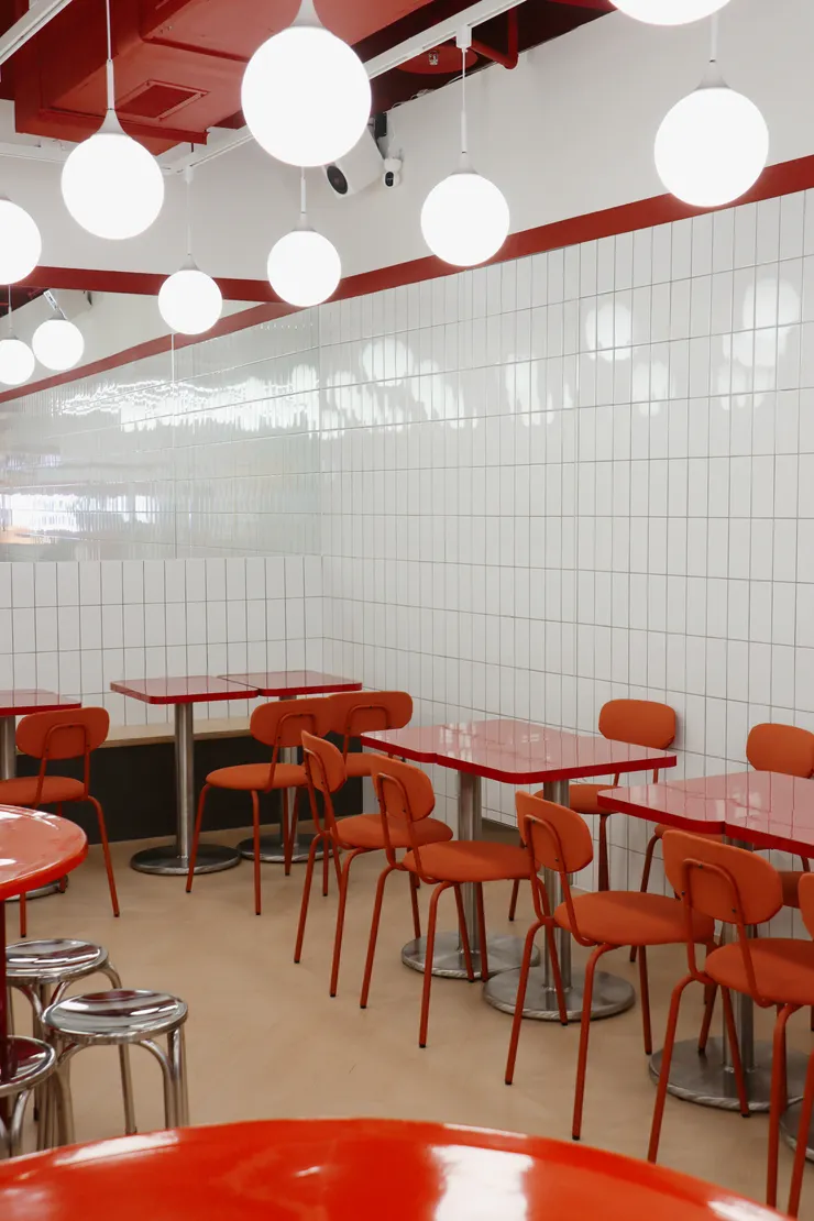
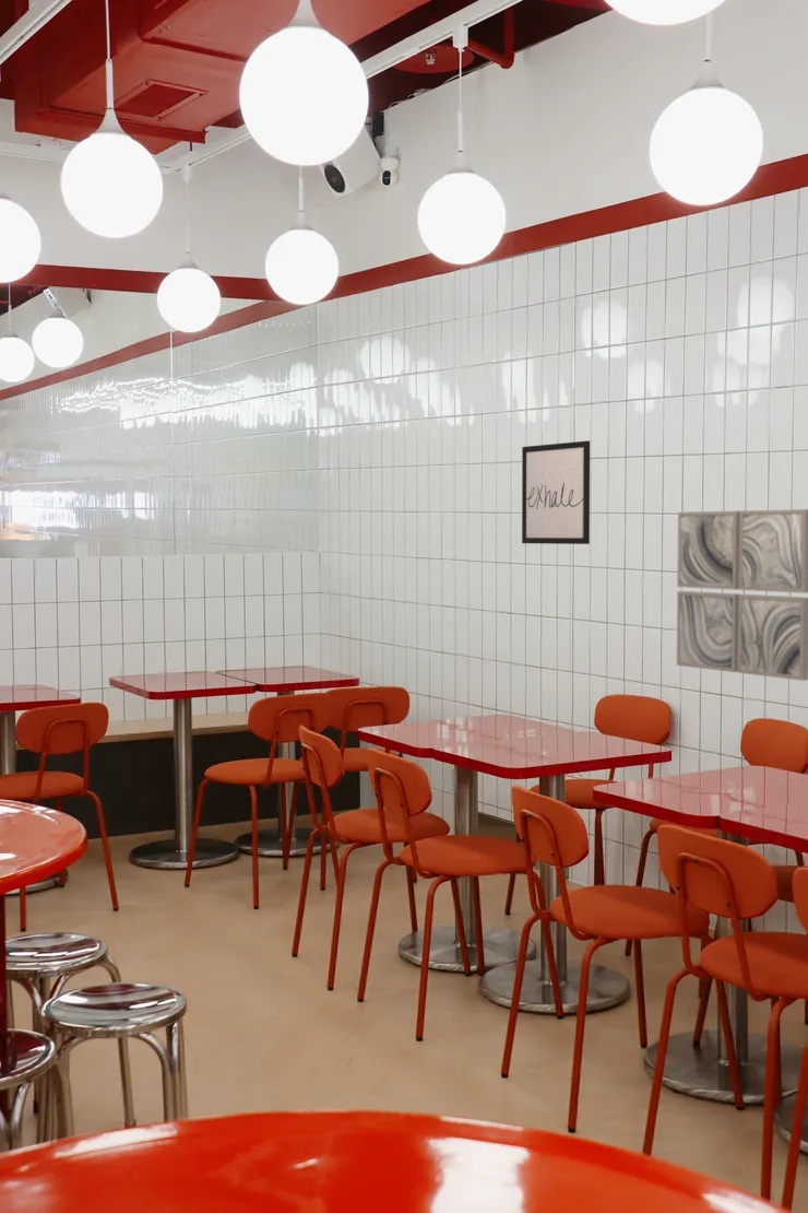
+ wall art (555, 494)
+ wall art (738, 593)
